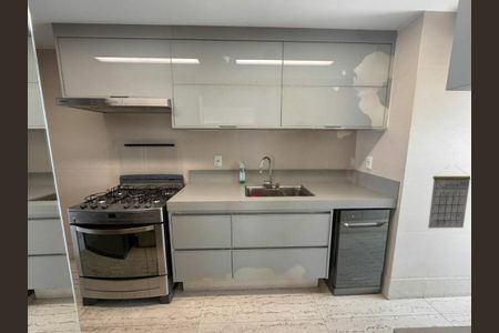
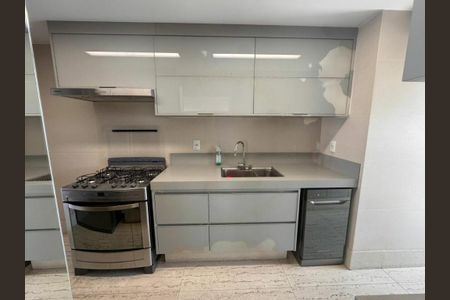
- calendar (449, 195)
